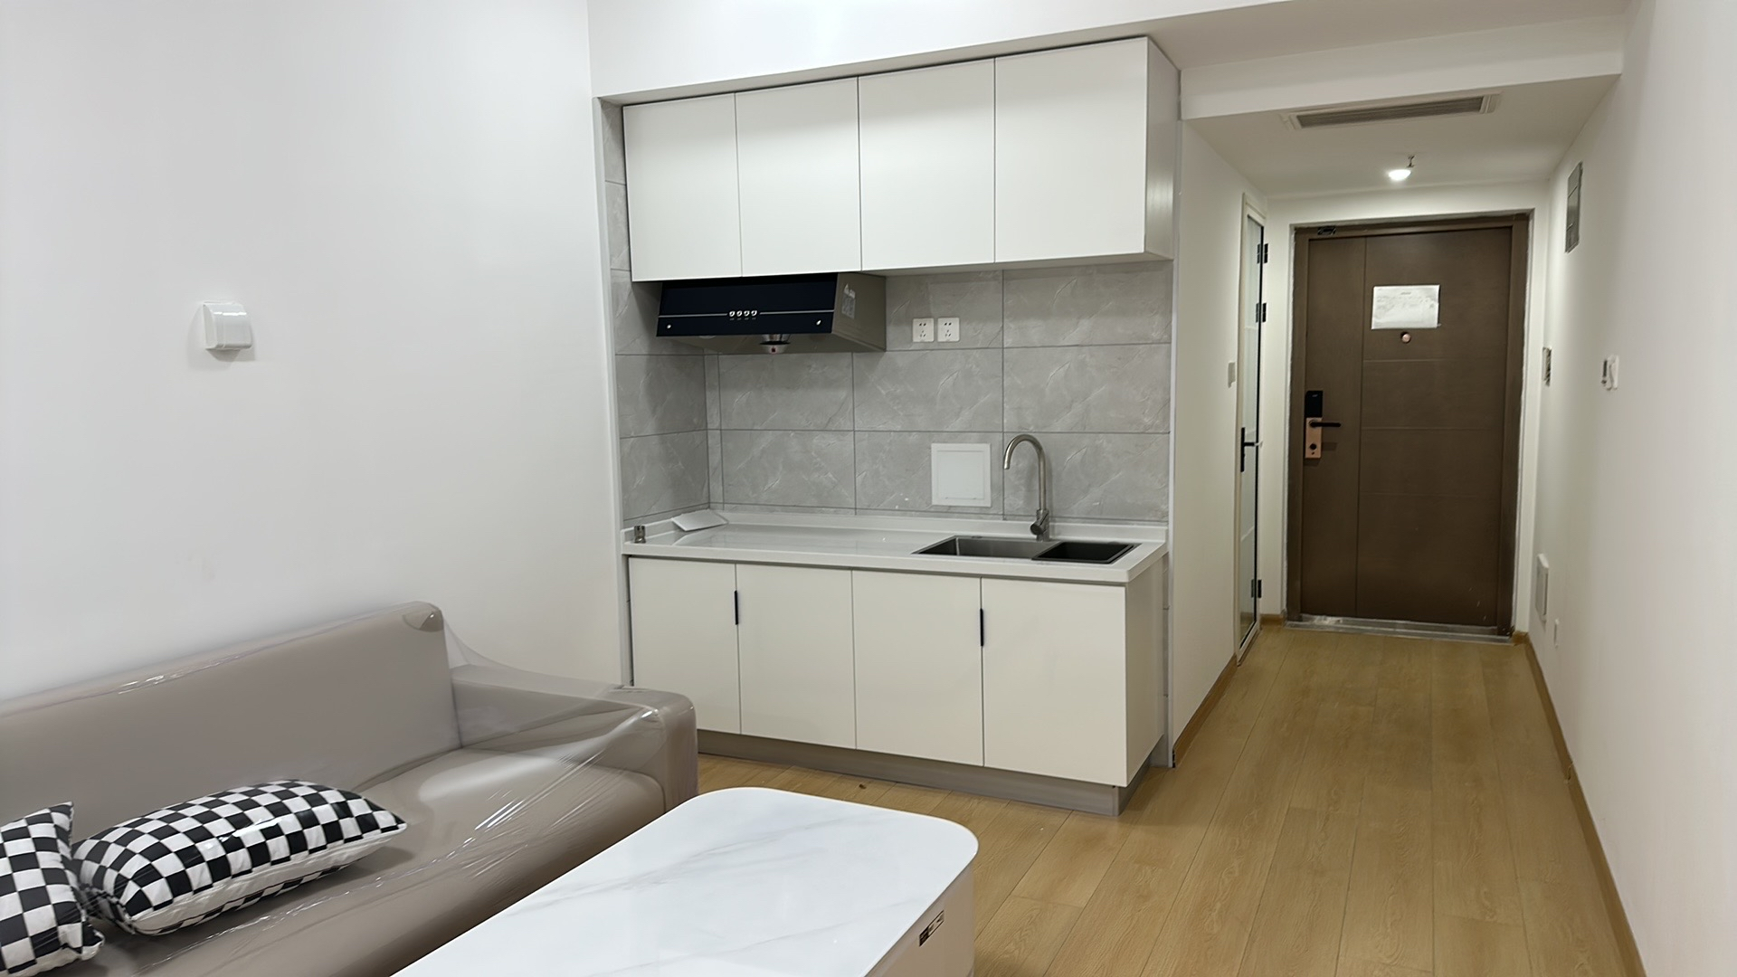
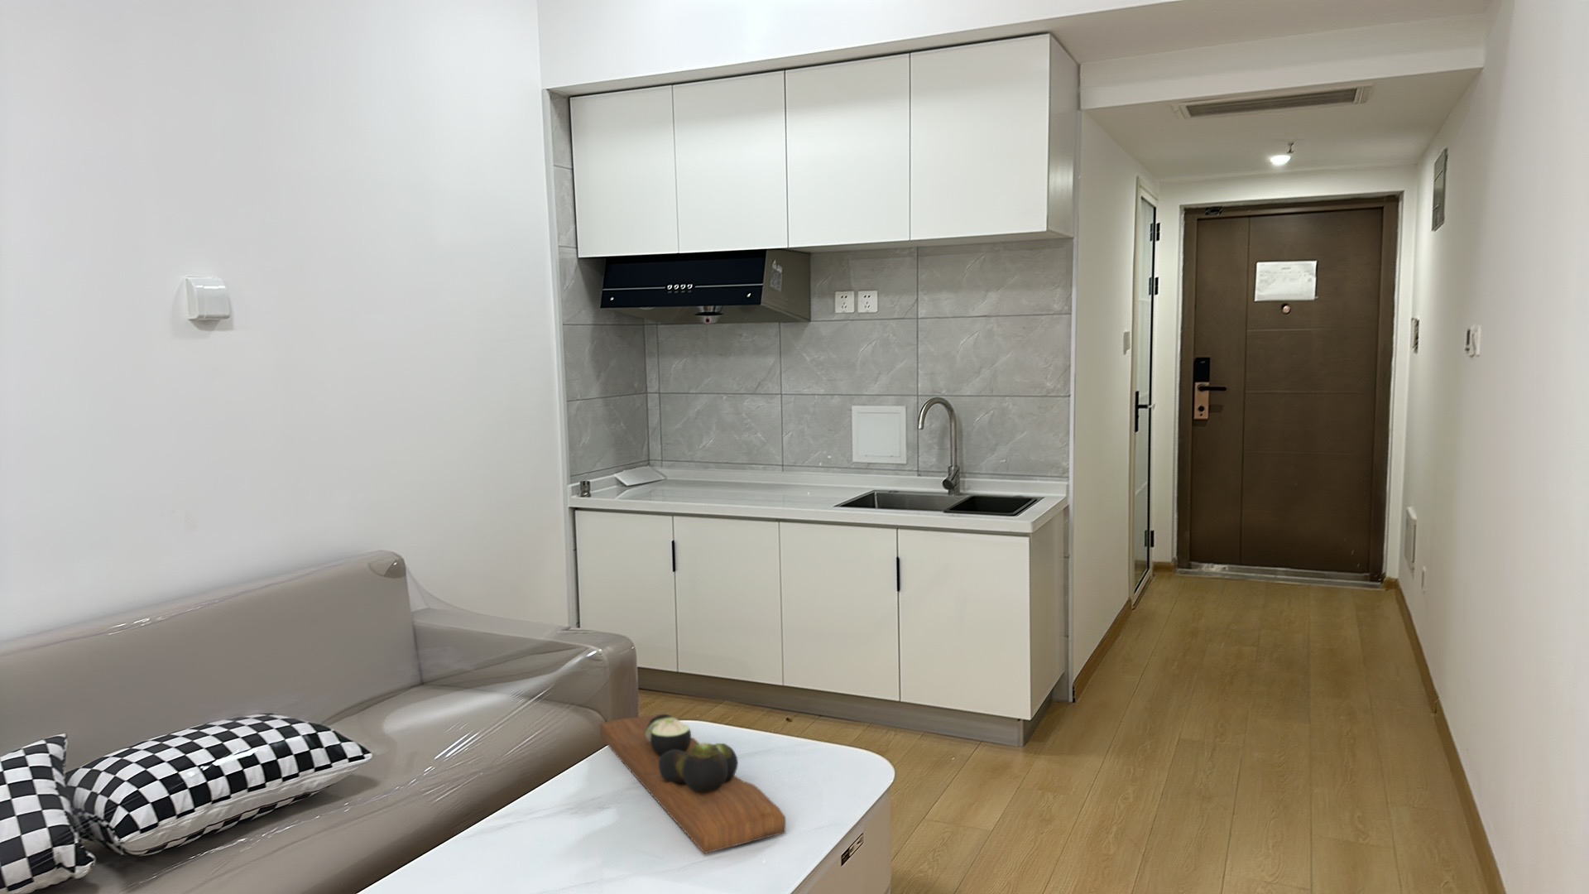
+ decorative tray (681, 746)
